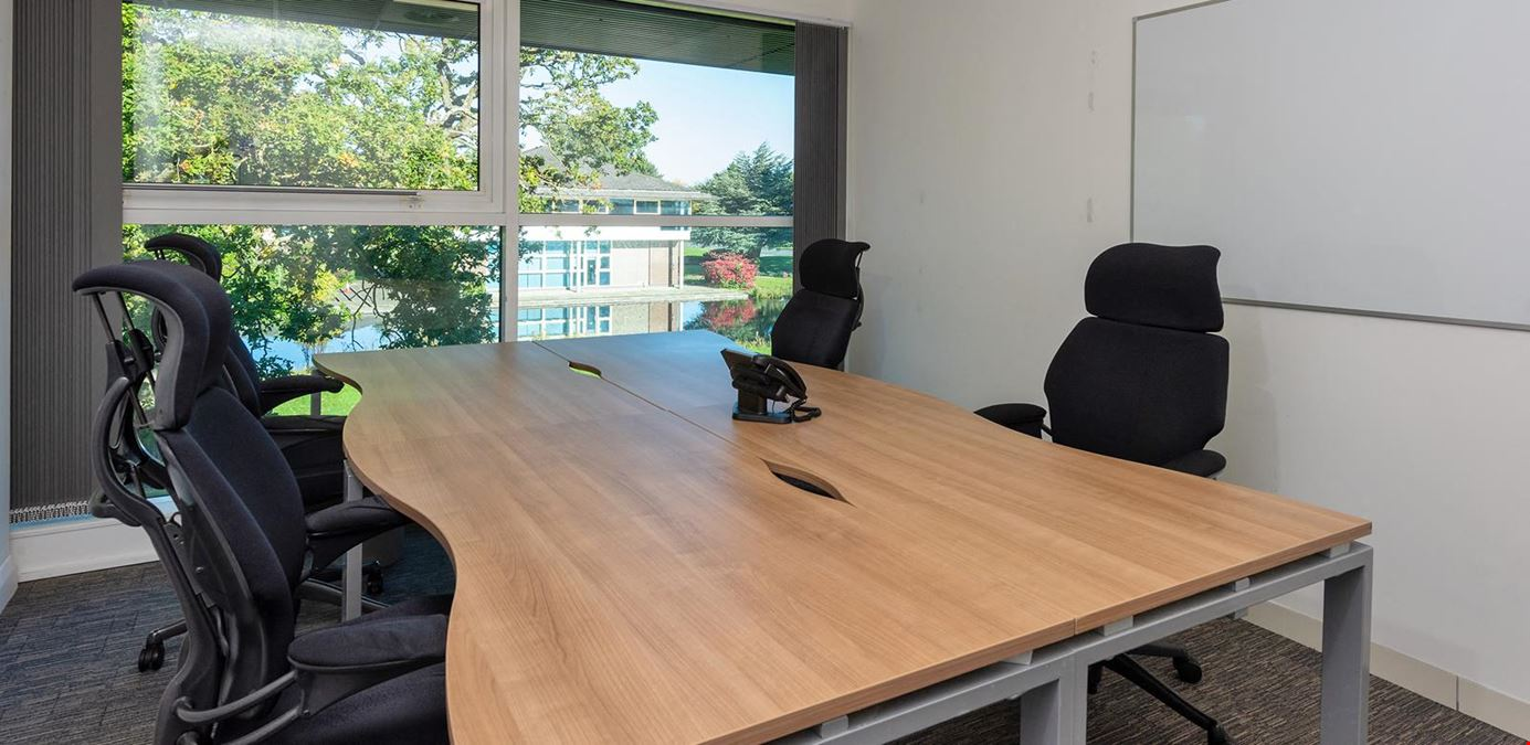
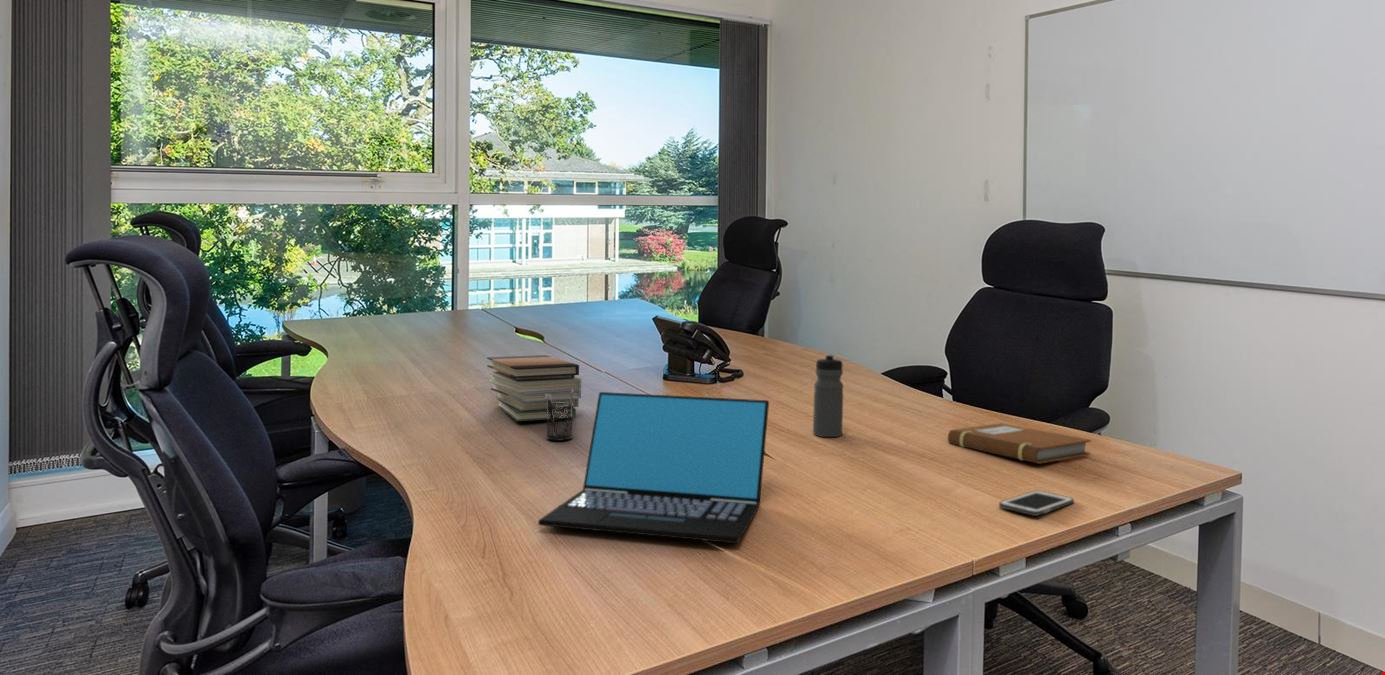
+ water bottle (828, 394)
+ book stack (533, 386)
+ pencil holder (558, 412)
+ notebook (1014, 441)
+ cell phone (1036, 503)
+ laptop (660, 458)
